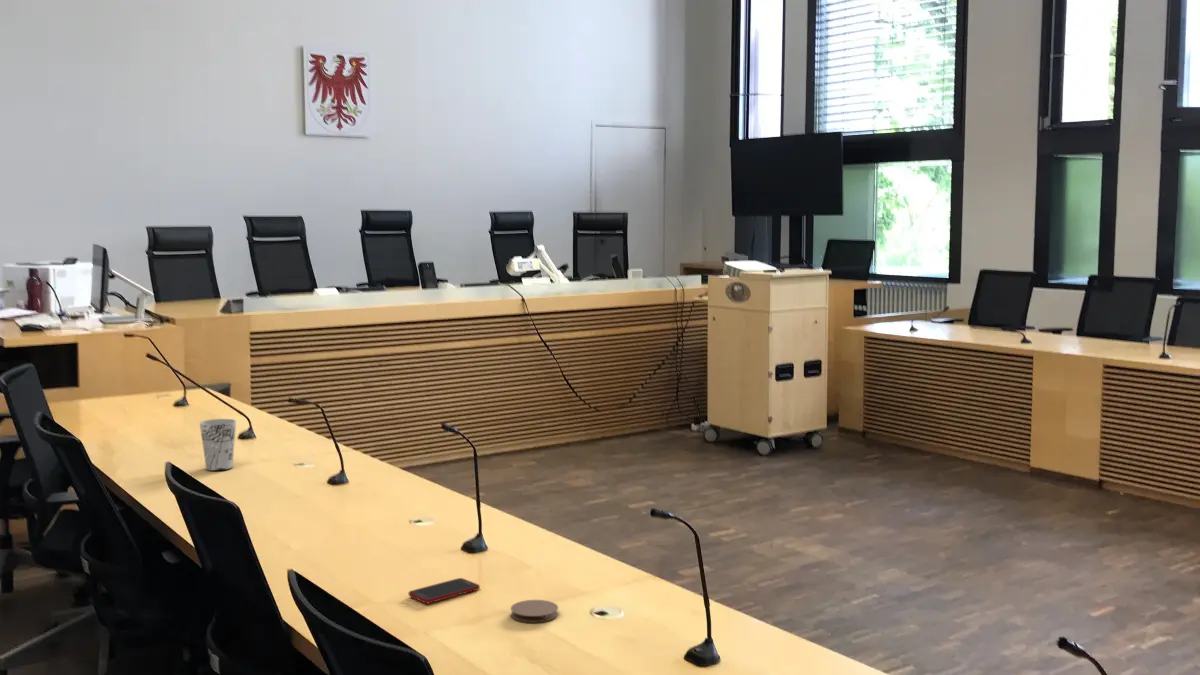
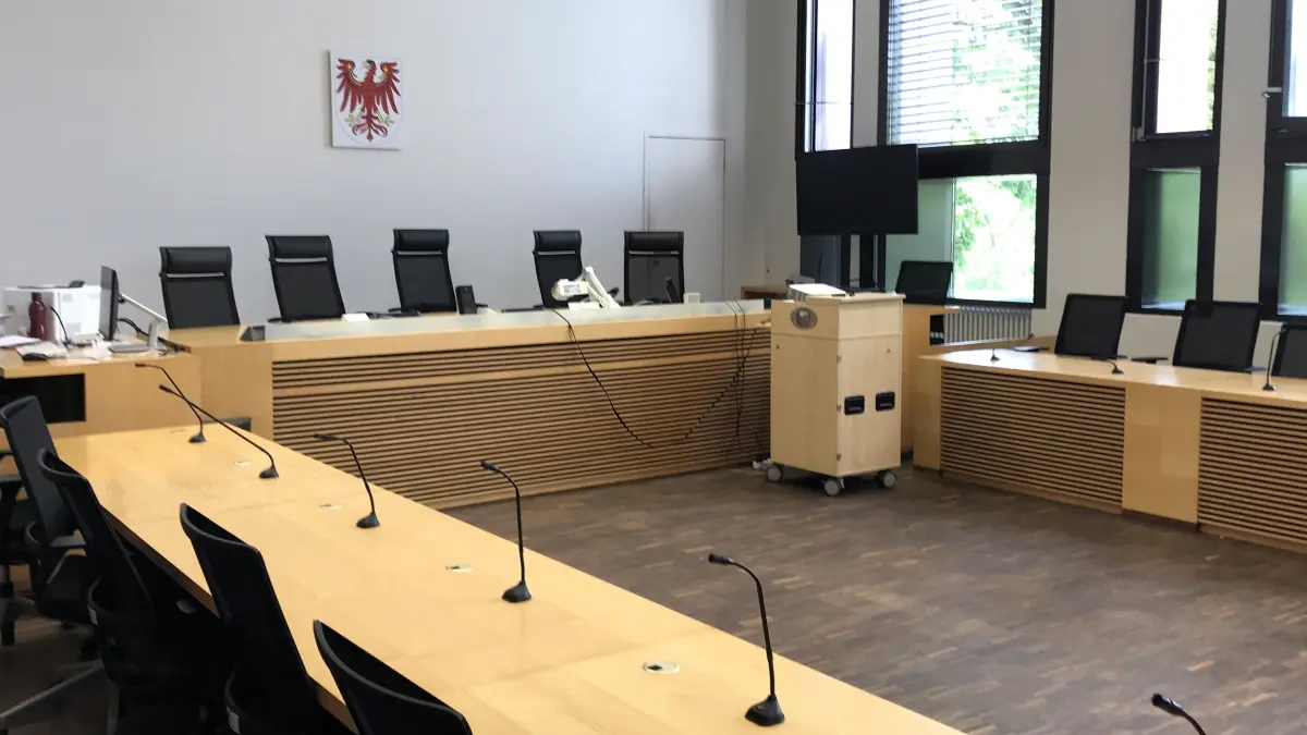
- coaster (534, 610)
- cell phone (444, 590)
- cup (218, 444)
